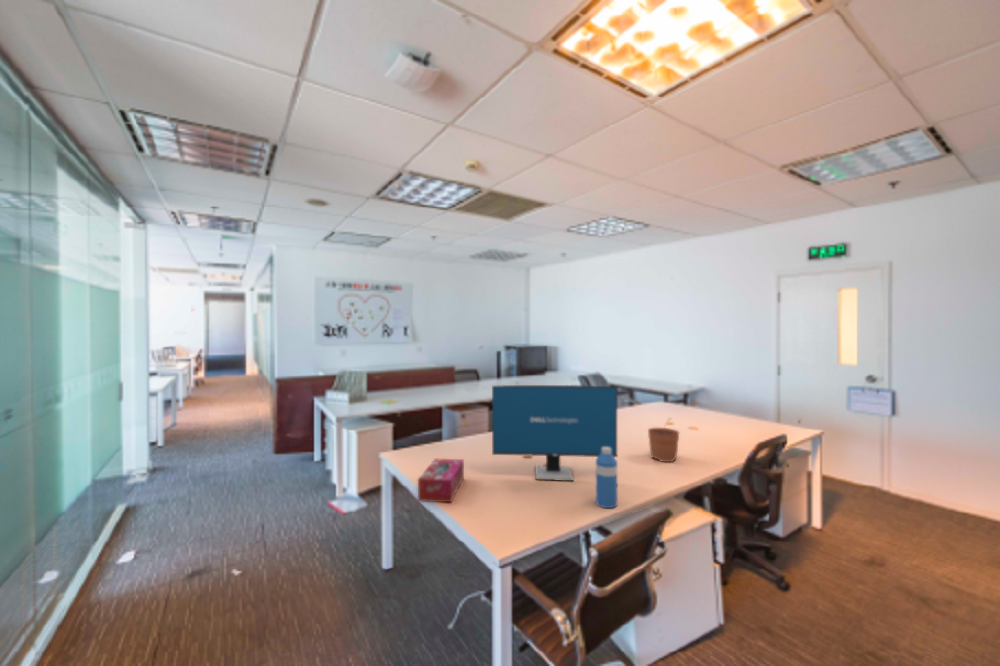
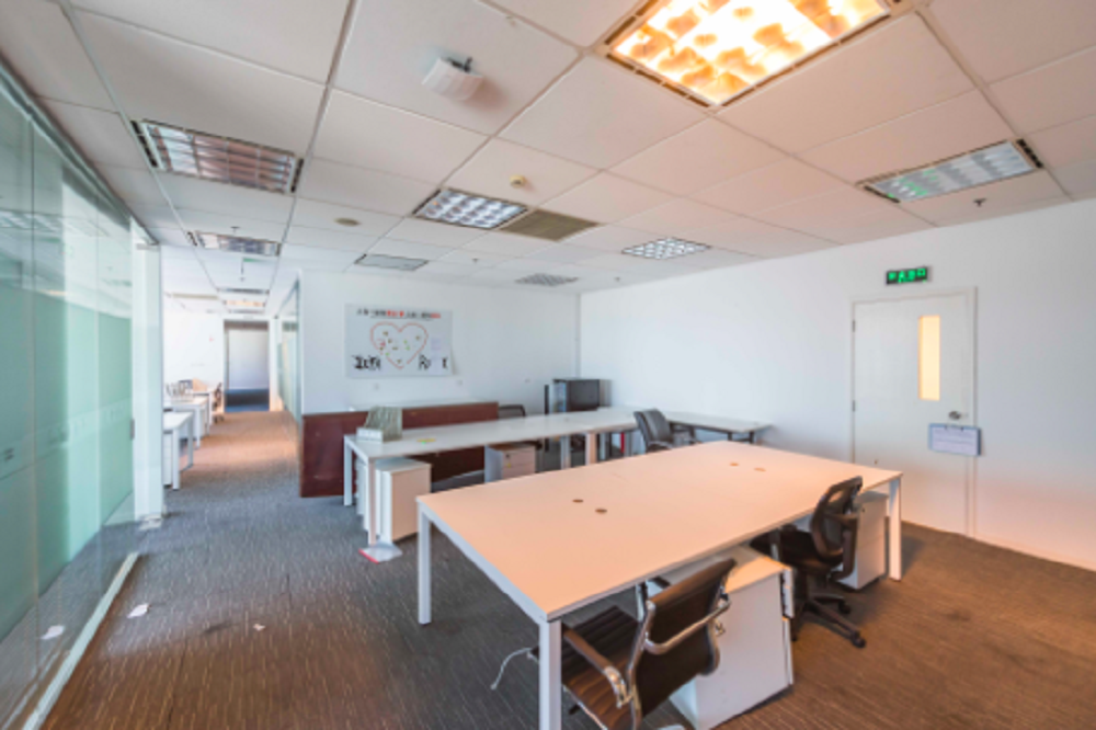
- computer monitor (553, 429)
- plant pot (663, 437)
- tissue box (442, 478)
- water bottle (606, 476)
